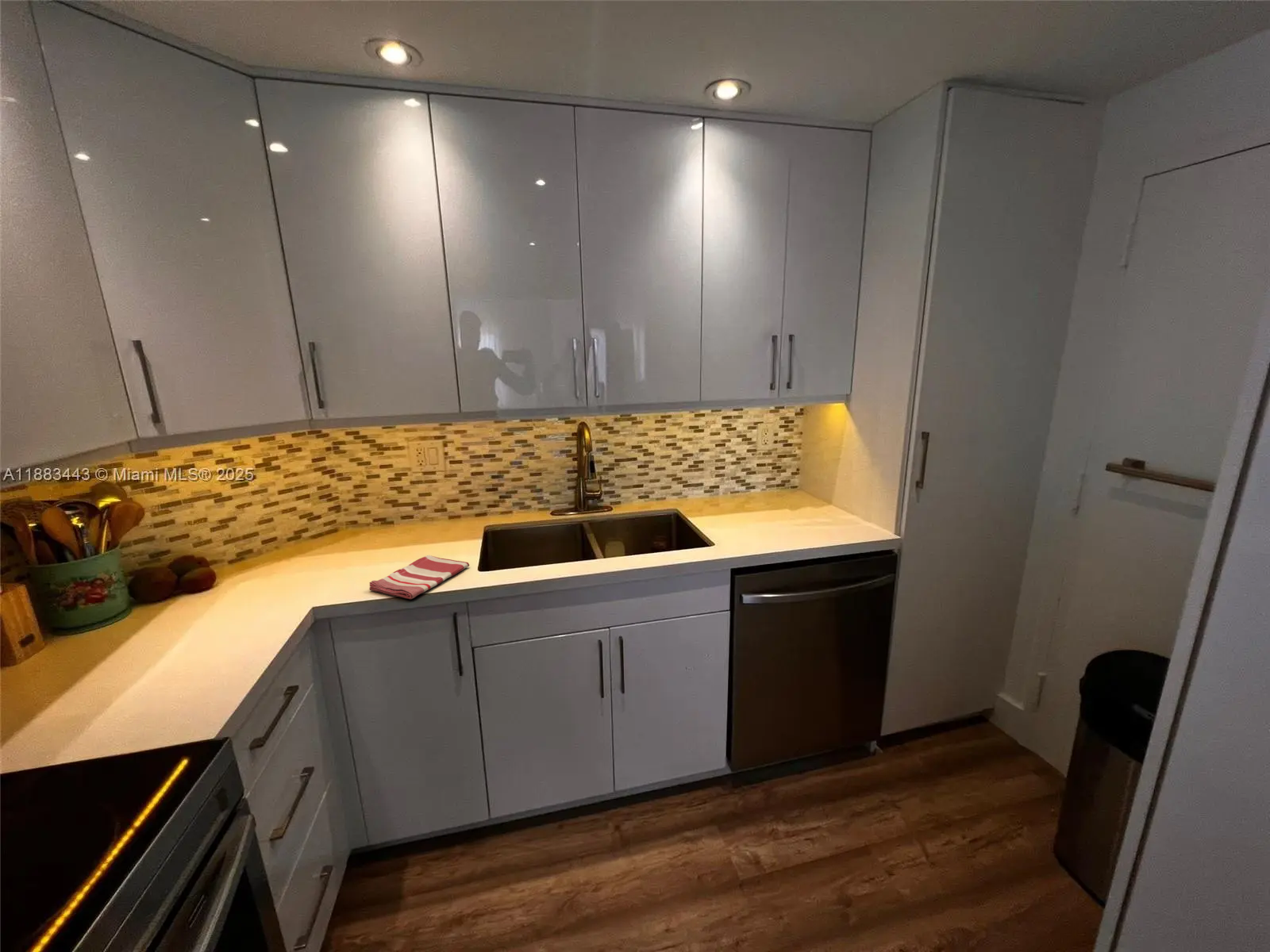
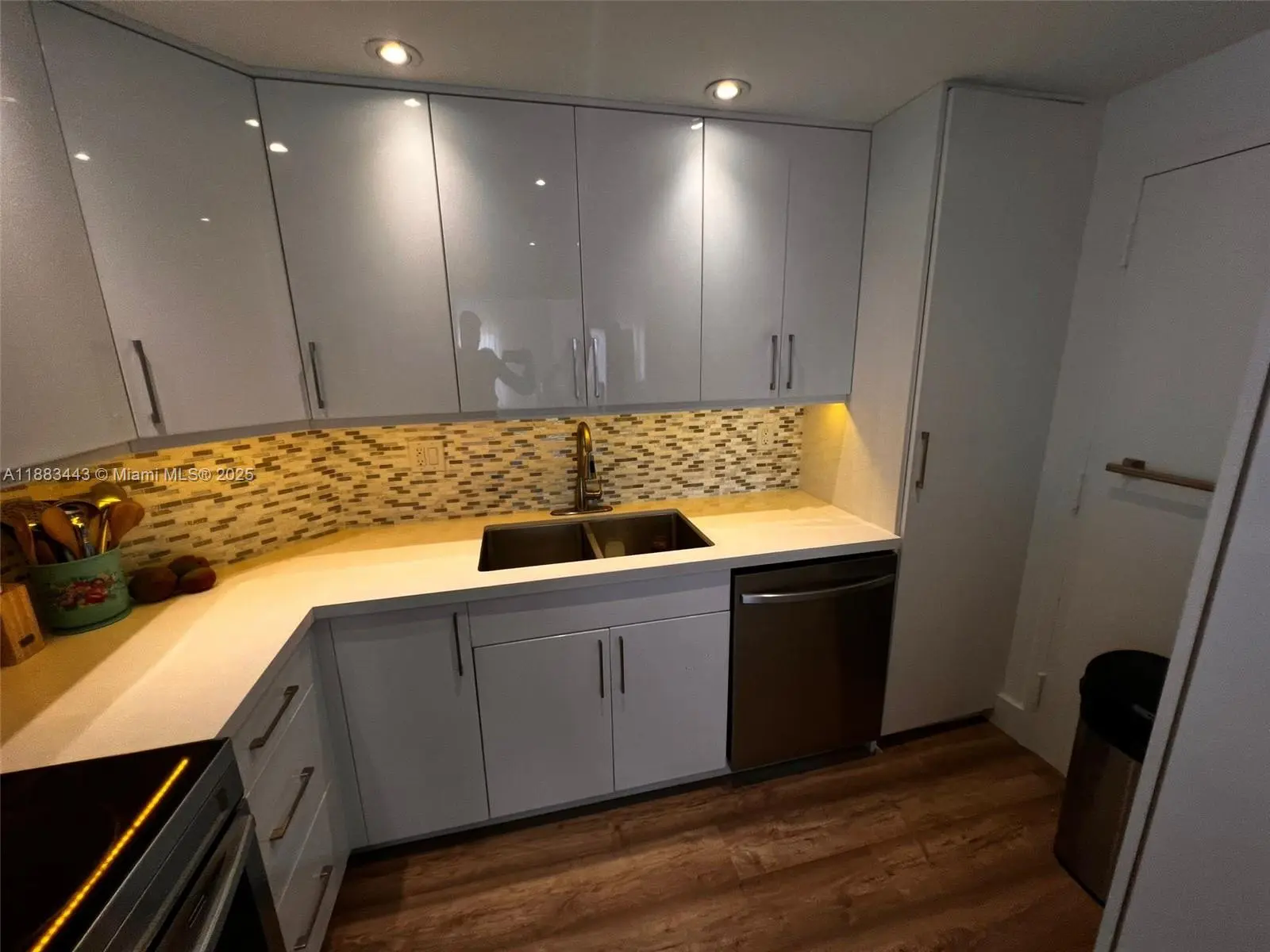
- dish towel (421, 574)
